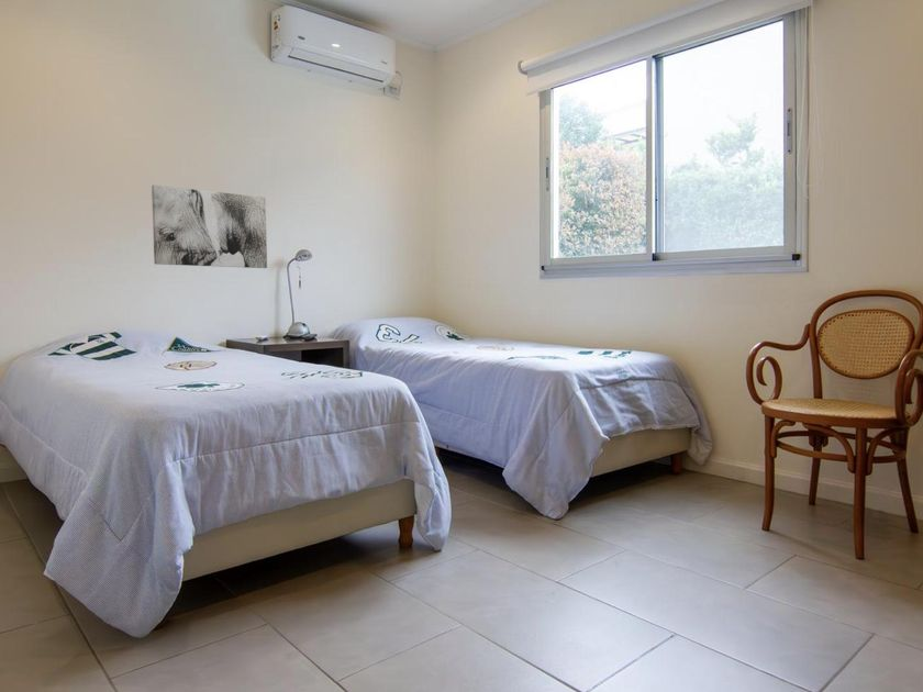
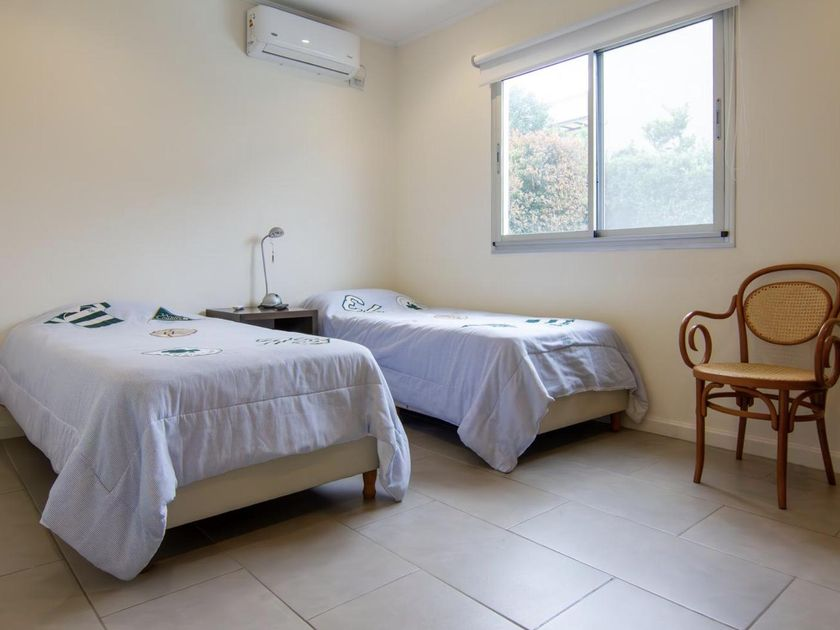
- wall art (212, 228)
